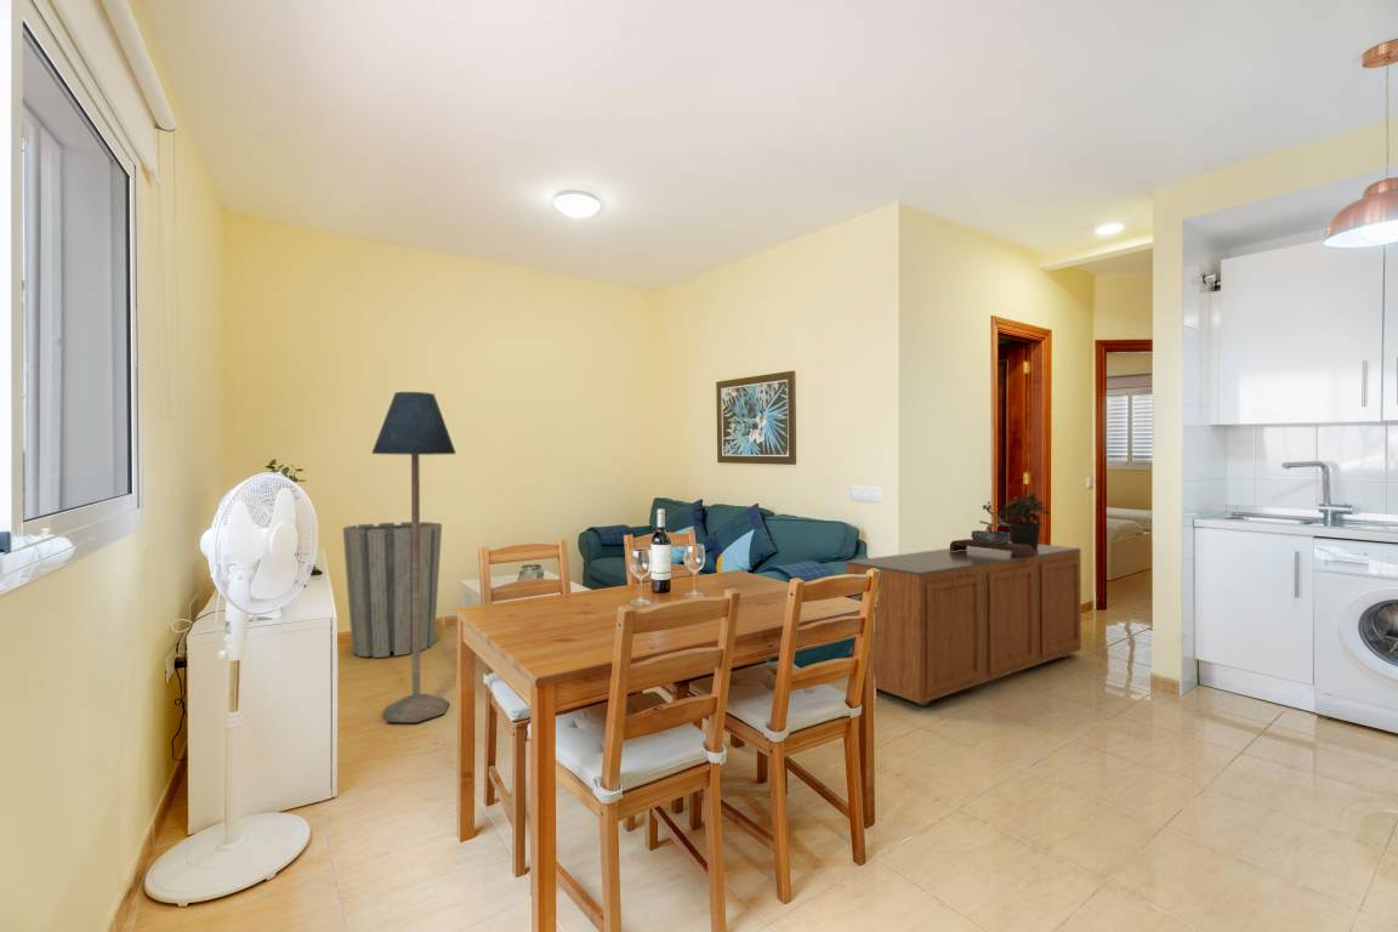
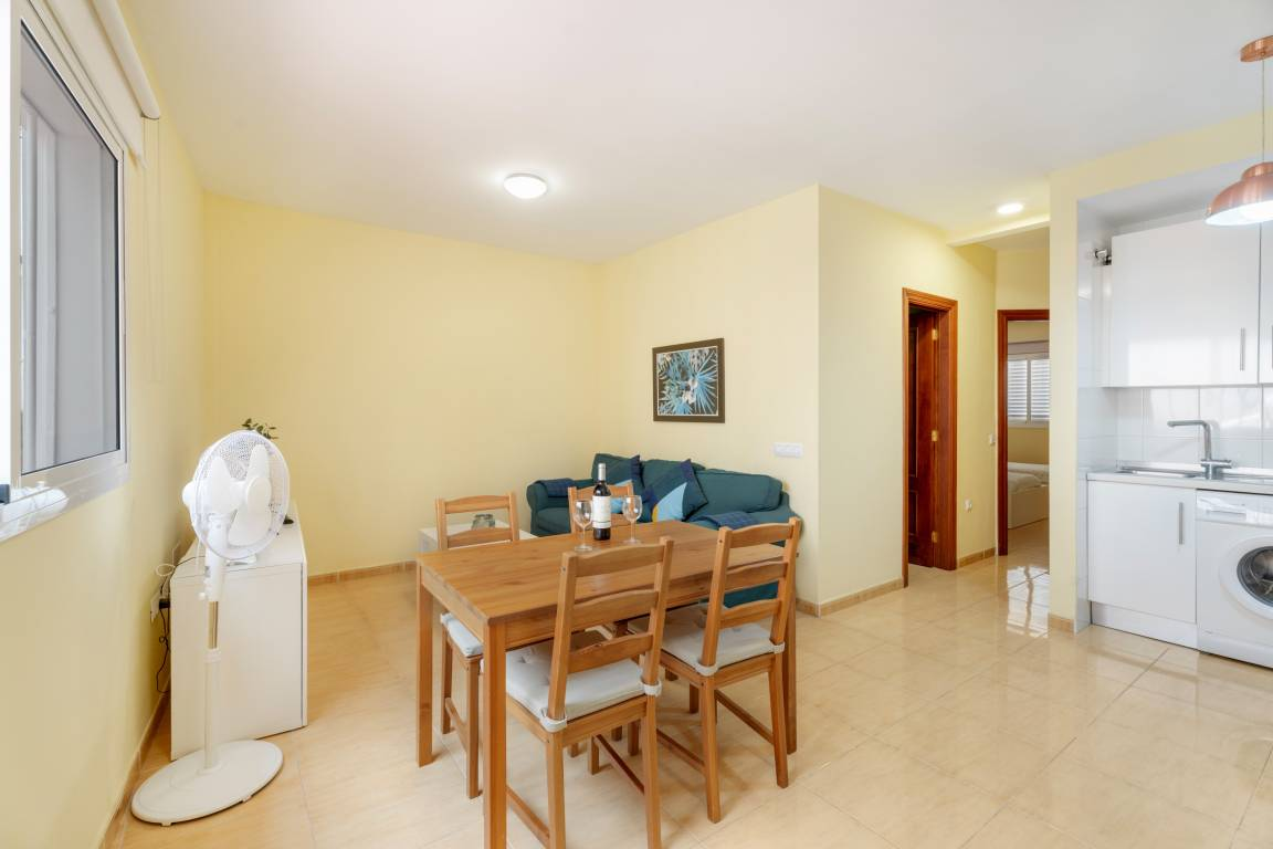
- bonsai tree (990, 527)
- potted plant (1027, 519)
- sideboard (972, 613)
- floor lamp (415, 551)
- trash can (393, 585)
